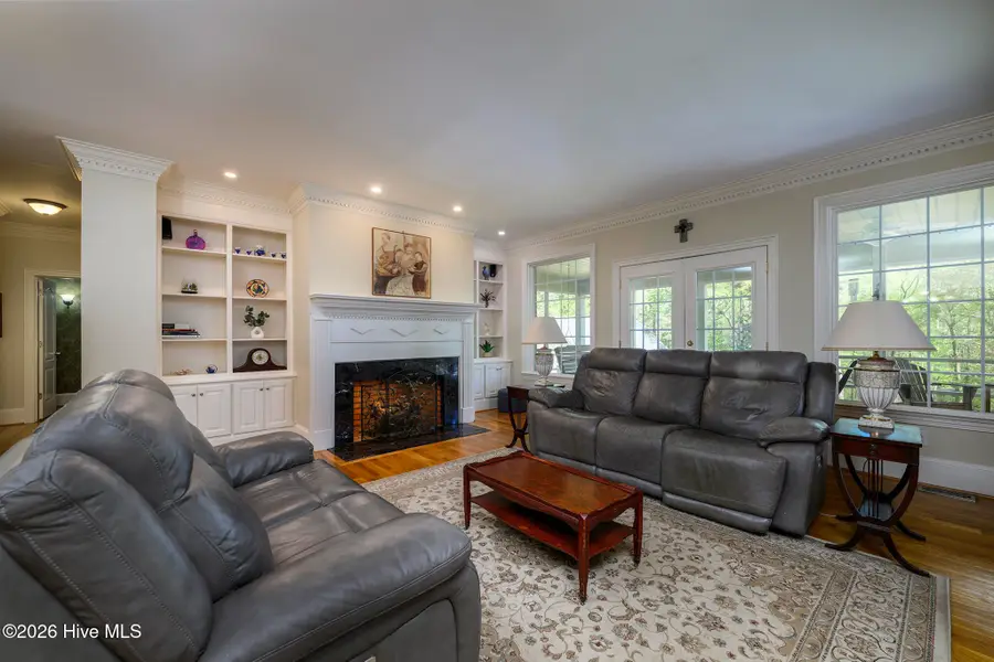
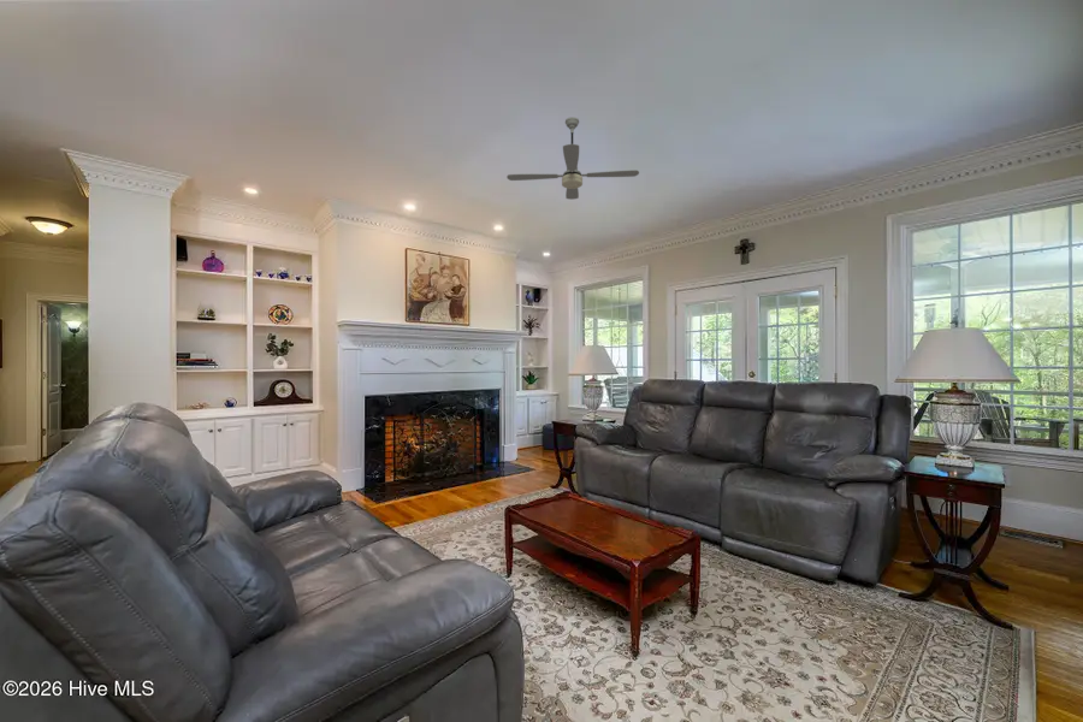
+ ceiling fan (572, 153)
